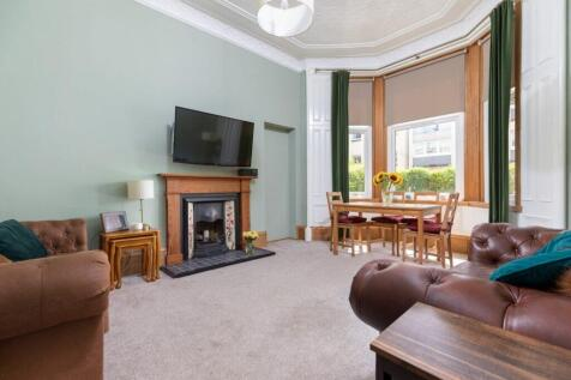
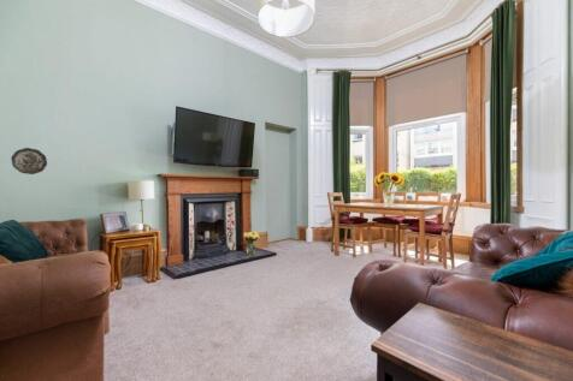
+ decorative plate (29, 161)
